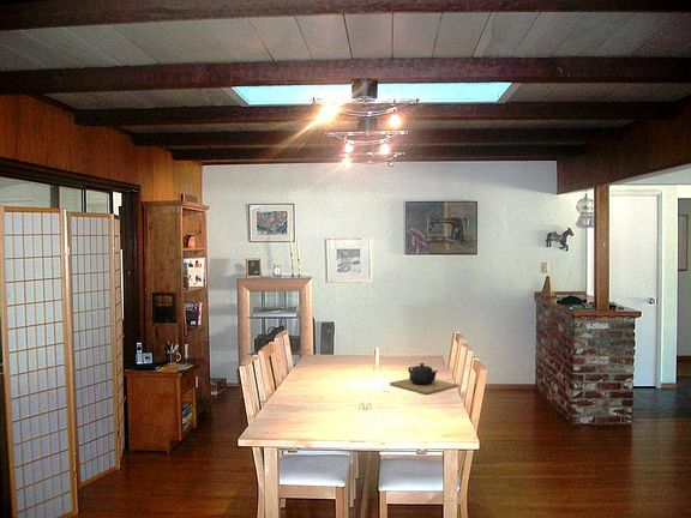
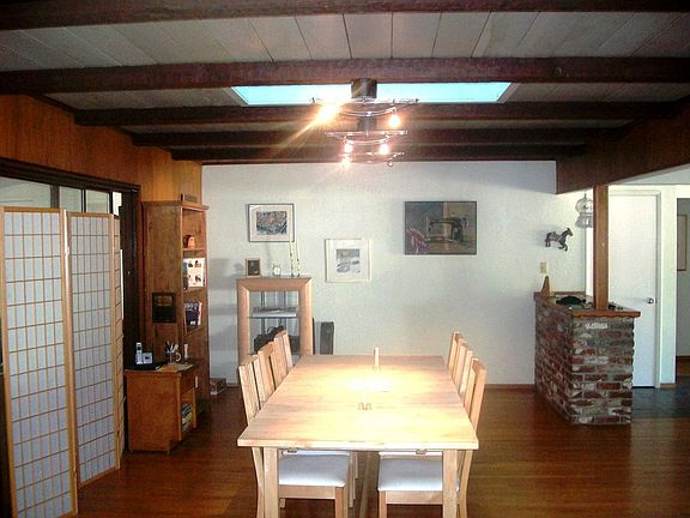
- teapot (423, 374)
